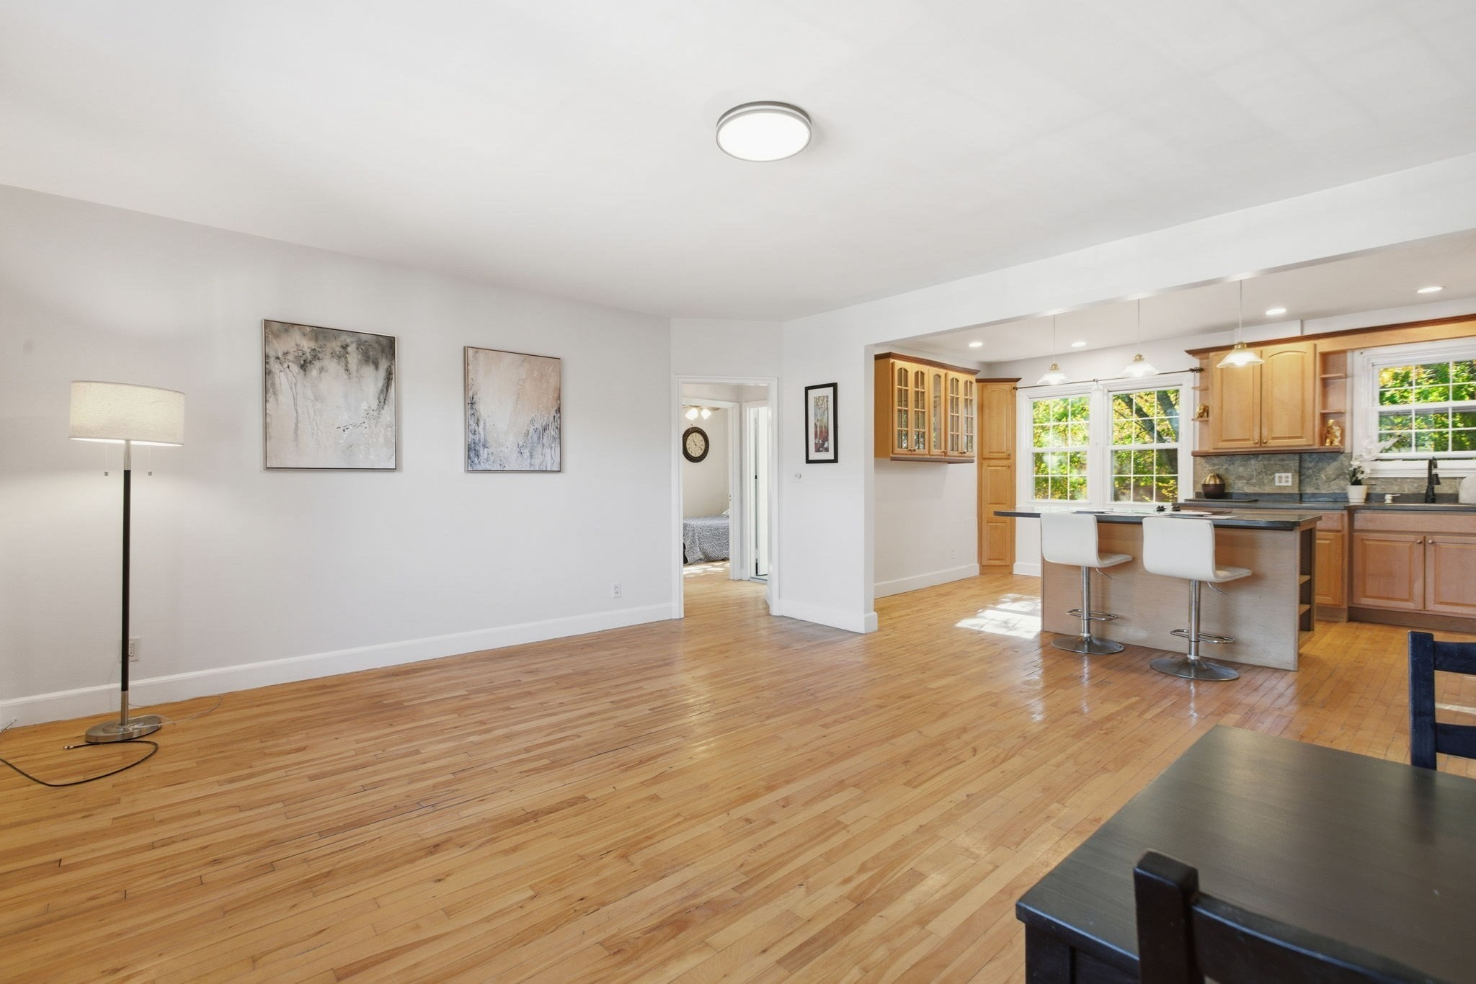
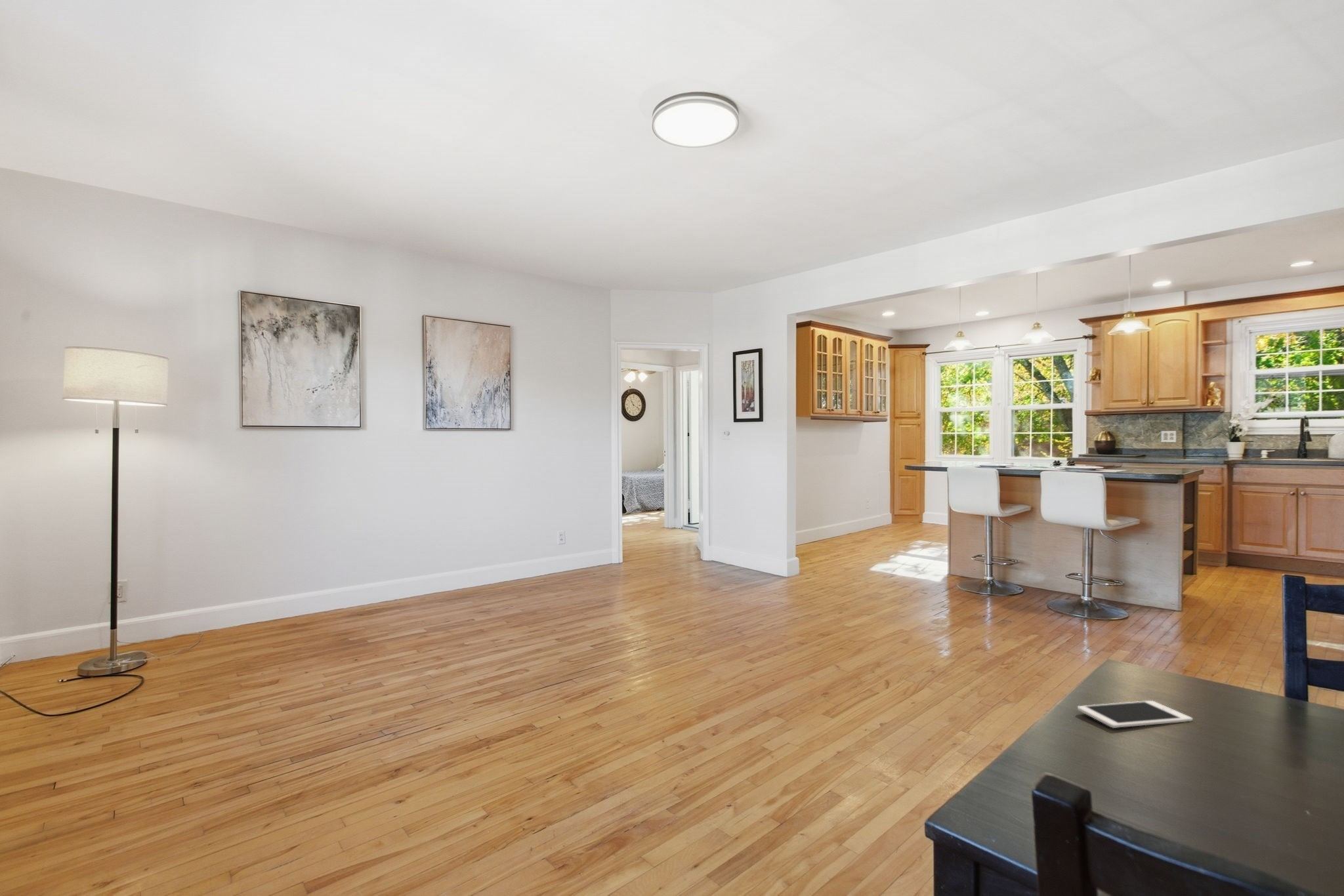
+ cell phone (1133, 714)
